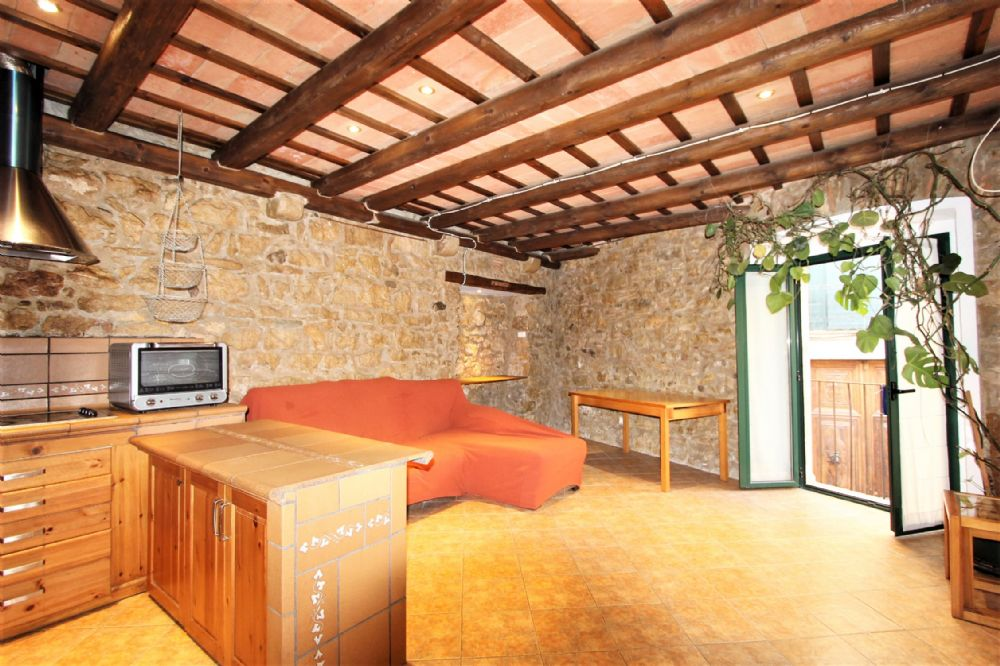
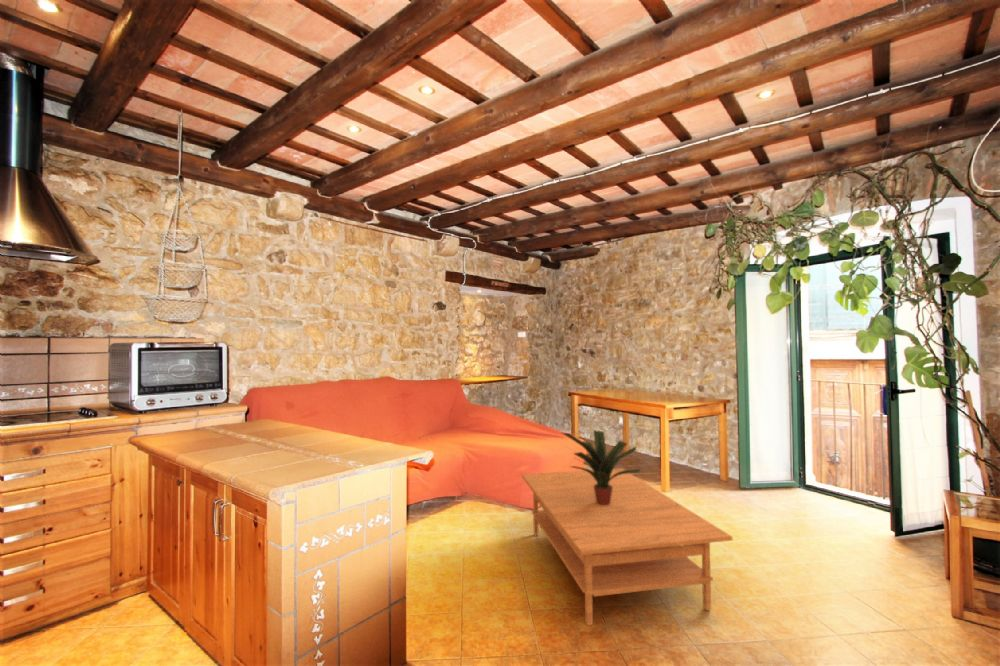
+ coffee table (606, 532)
+ potted plant (597, 465)
